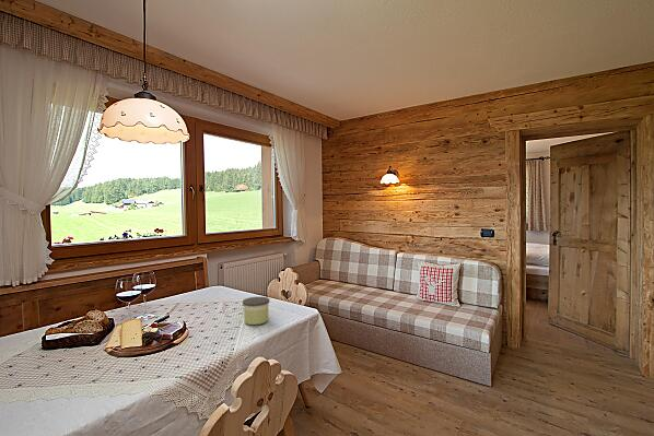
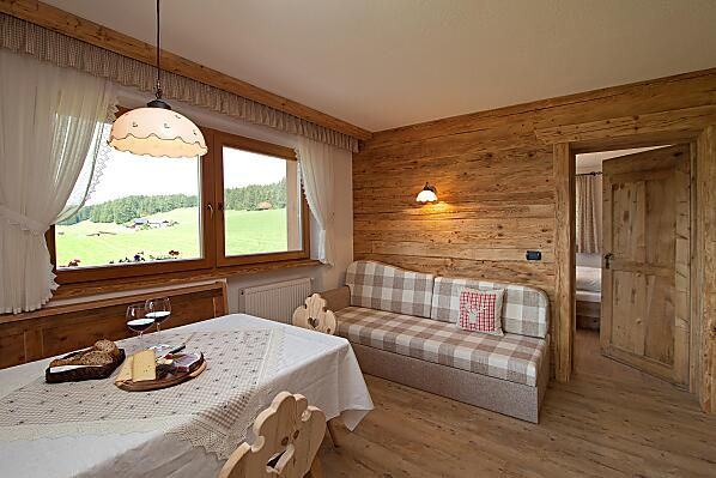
- candle (256, 310)
